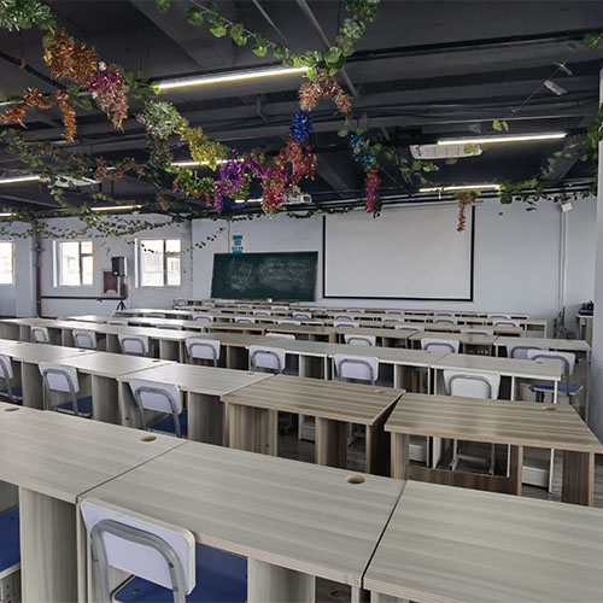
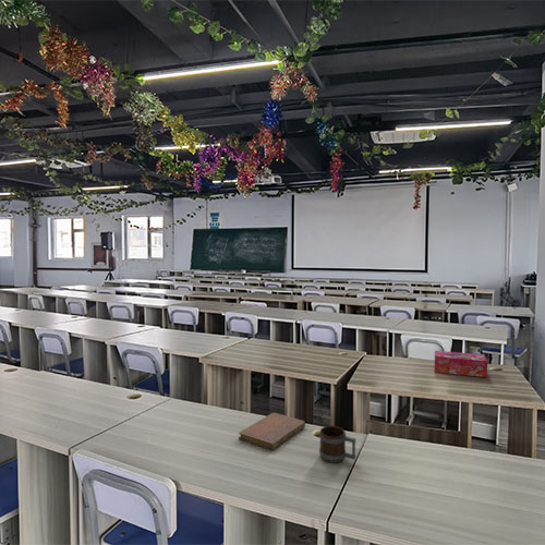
+ notebook (272, 429)
+ tissue box (459, 363)
+ mug (337, 445)
